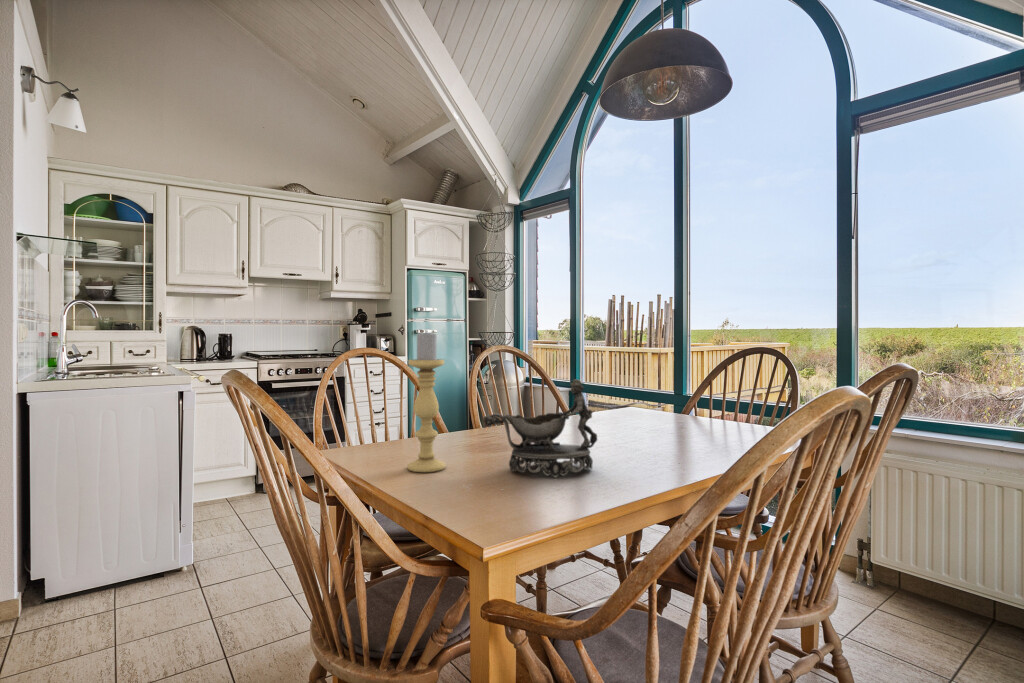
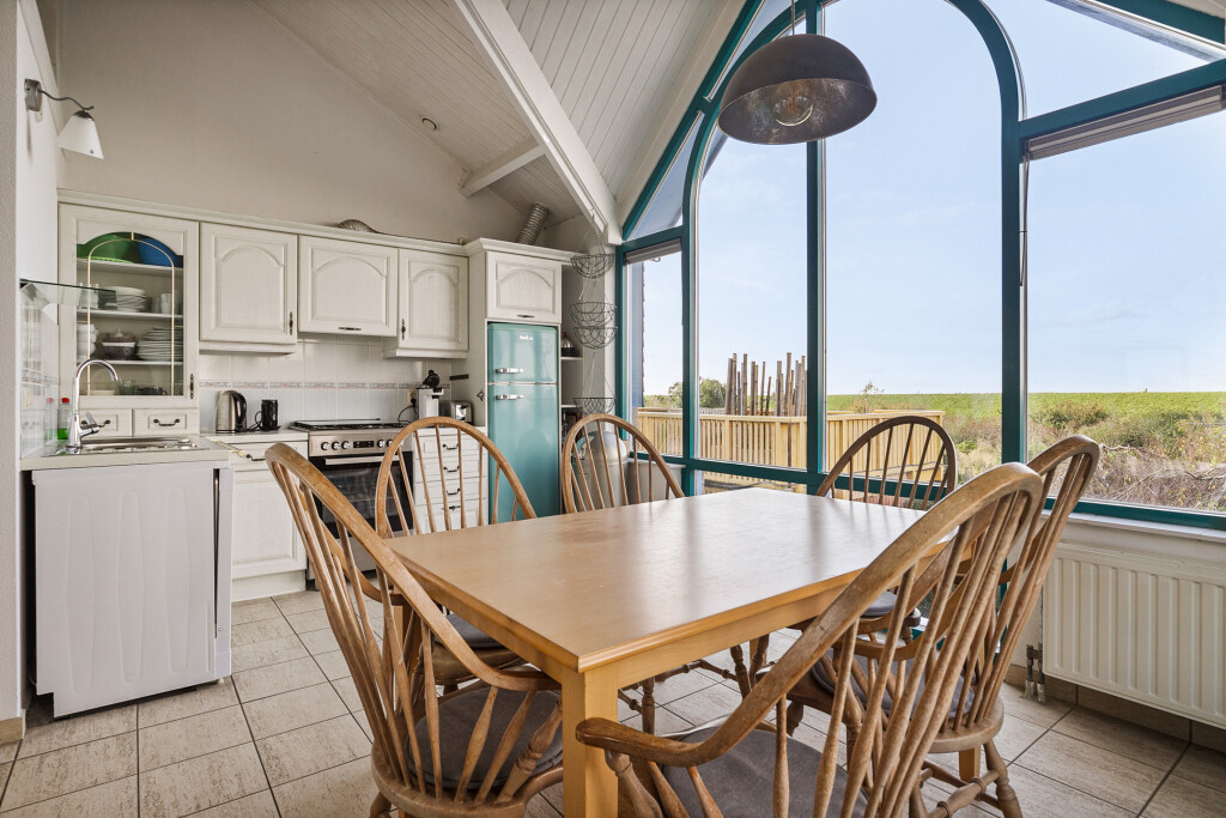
- decorative bowl (542, 425)
- candle holder (426, 398)
